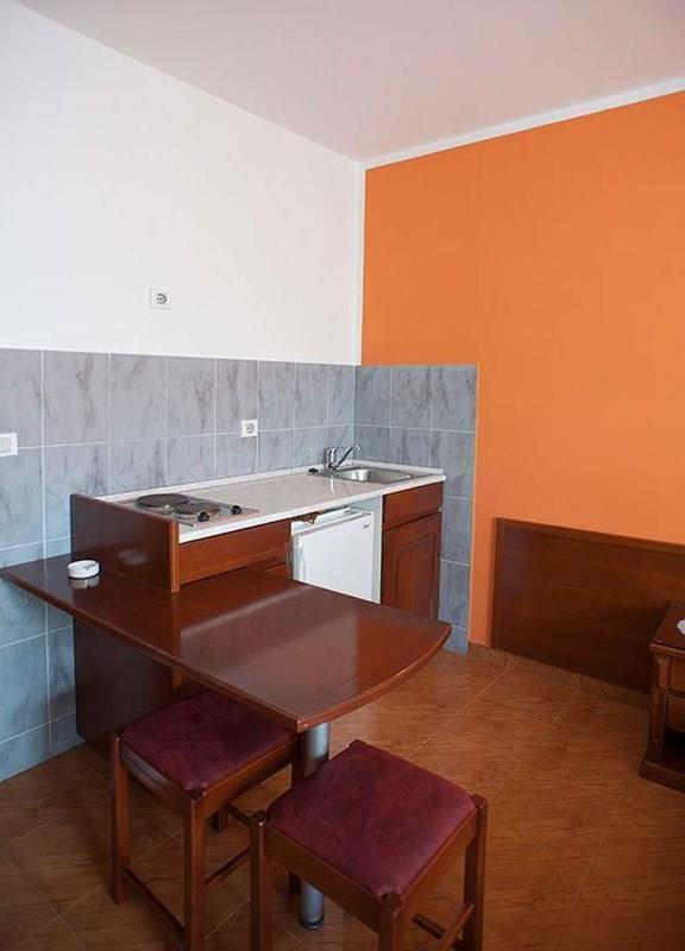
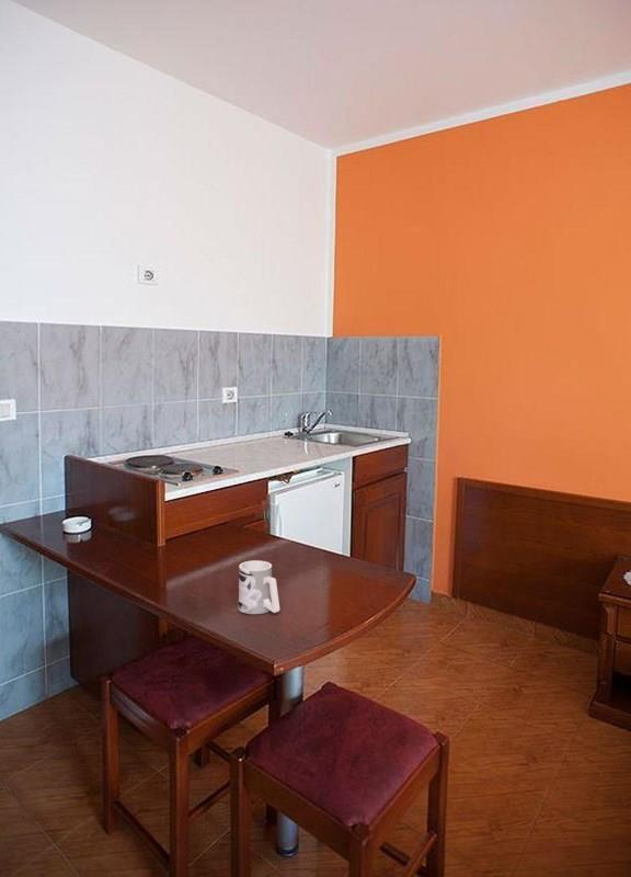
+ mug (260, 588)
